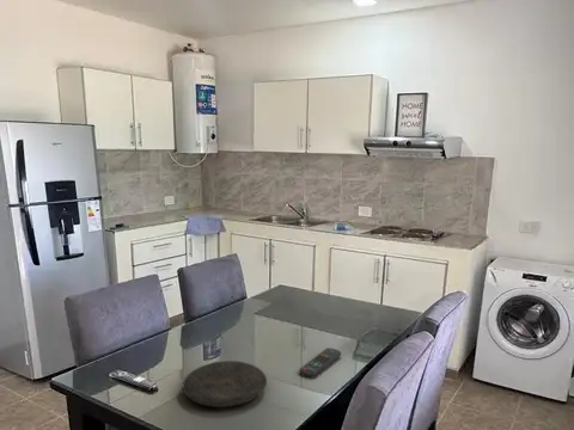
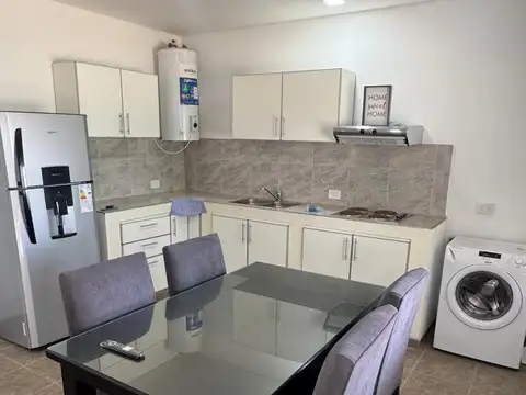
- plate (225, 385)
- remote control (320, 362)
